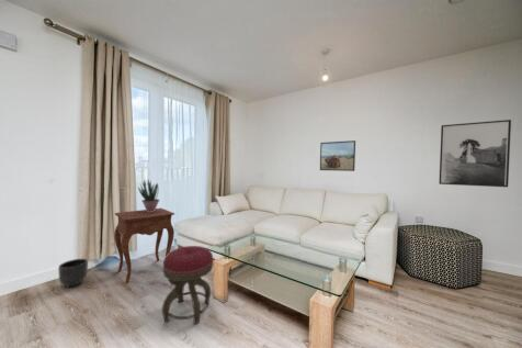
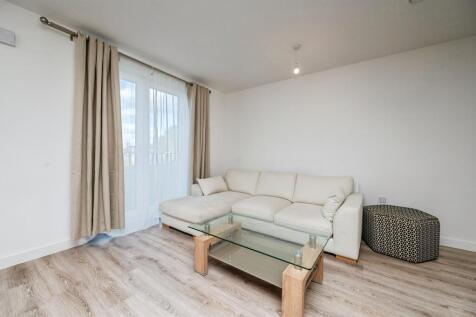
- side table (144, 234)
- potted plant (149, 194)
- stool (188, 281)
- planter (73, 273)
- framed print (337, 156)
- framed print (472, 154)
